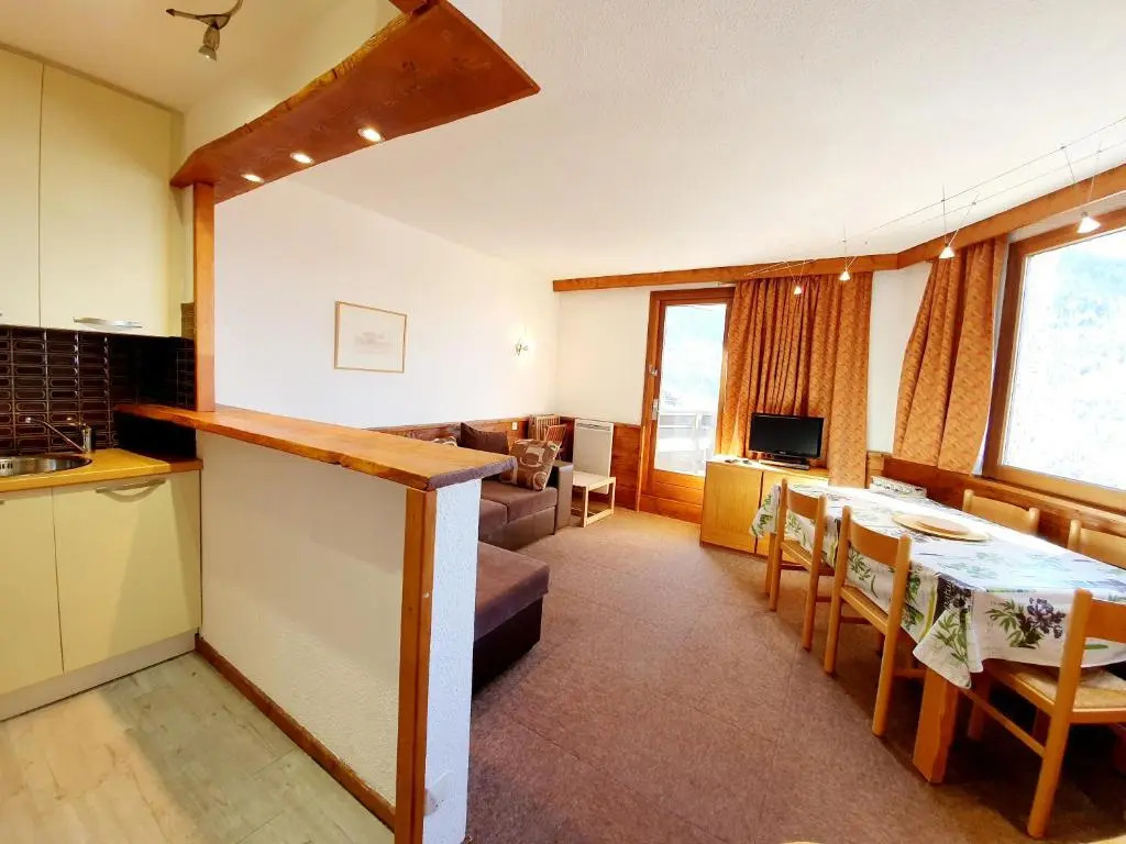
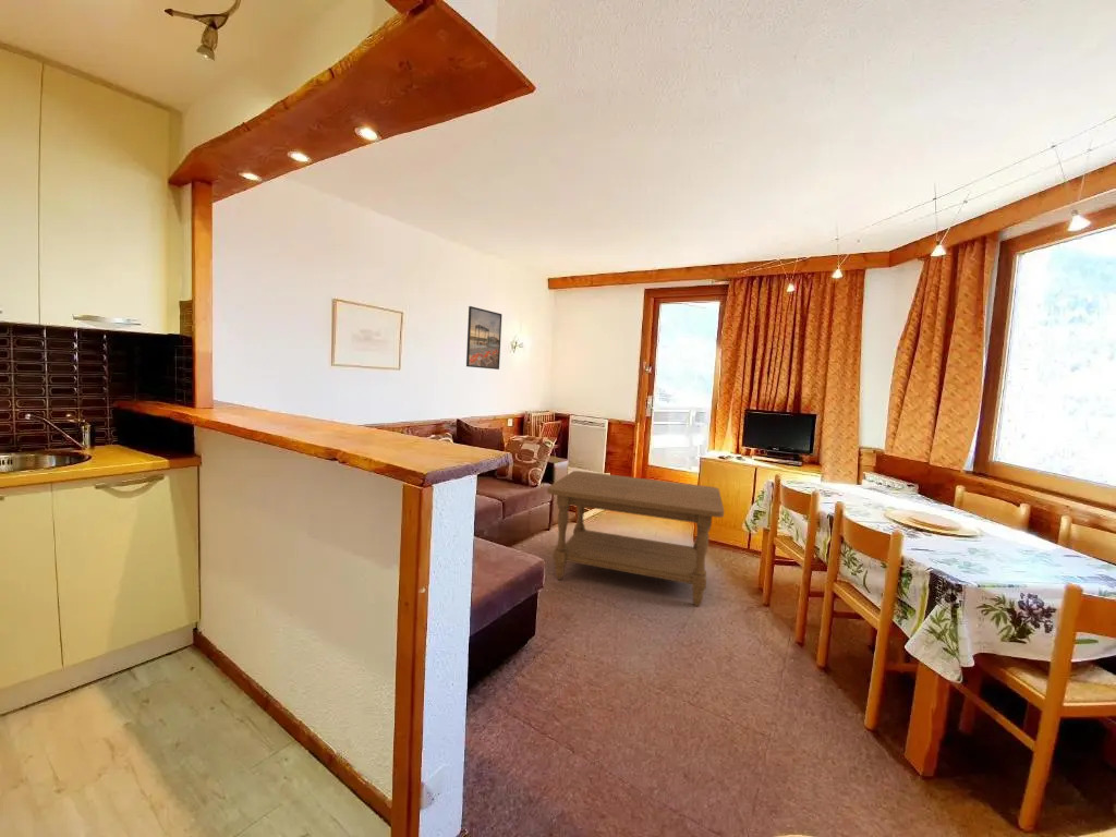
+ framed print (484, 339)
+ coffee table (633, 537)
